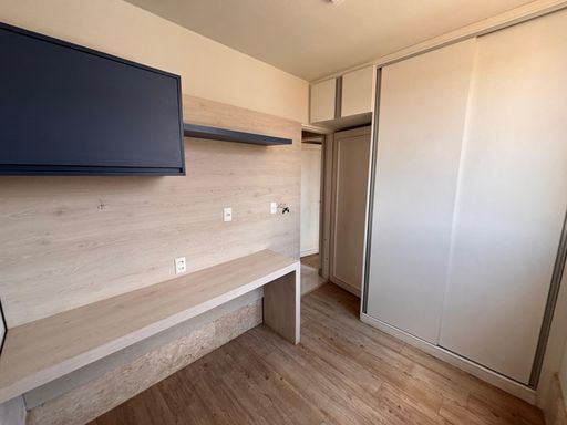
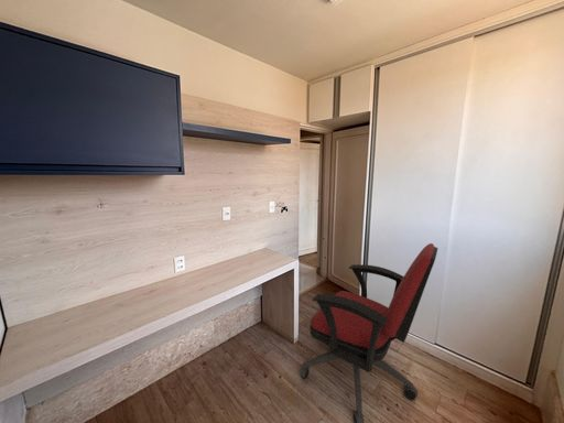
+ office chair (361, 310)
